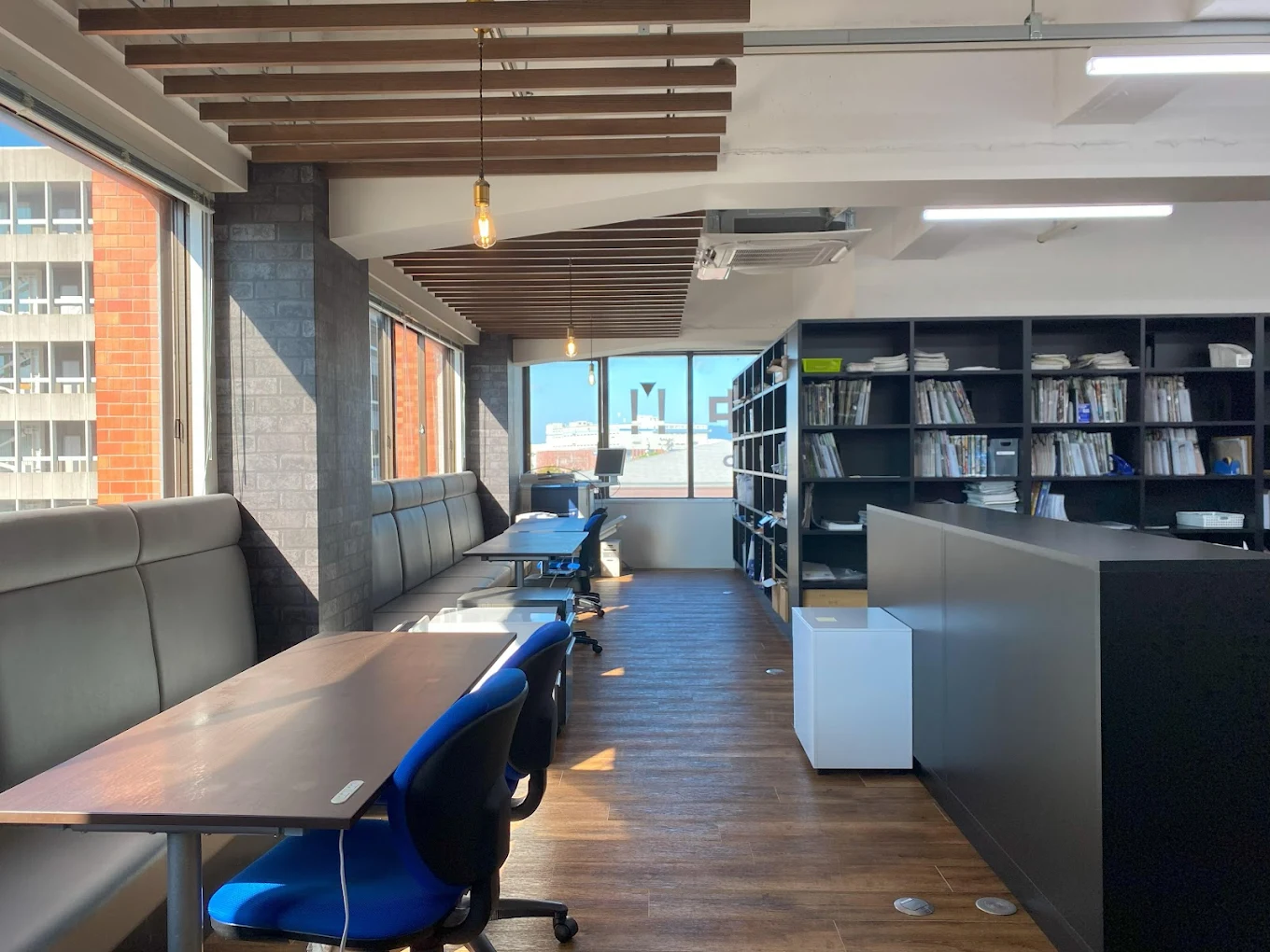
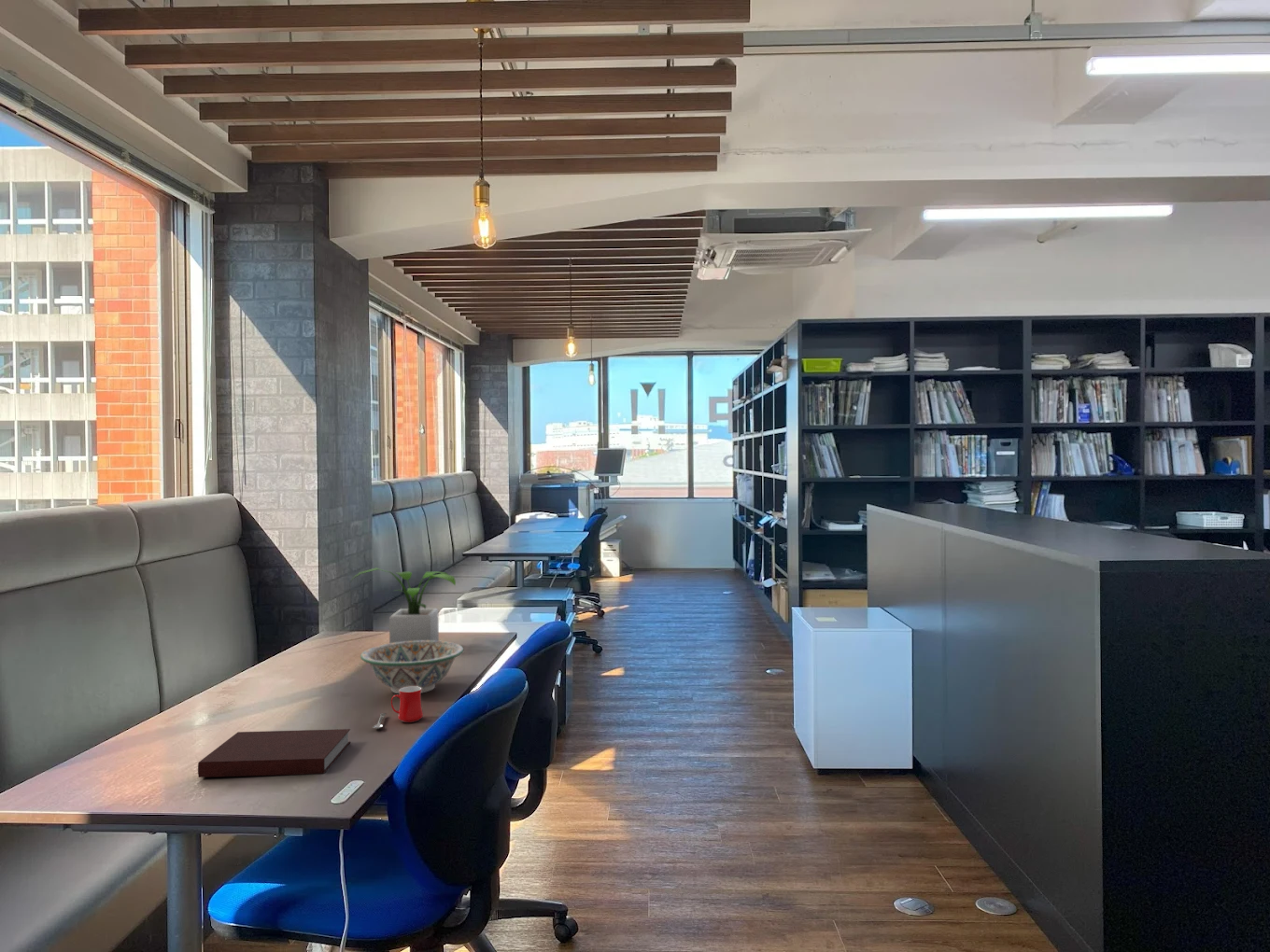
+ mug (400, 706)
+ decorative bowl (413, 669)
+ notebook (278, 751)
+ potted plant (409, 607)
